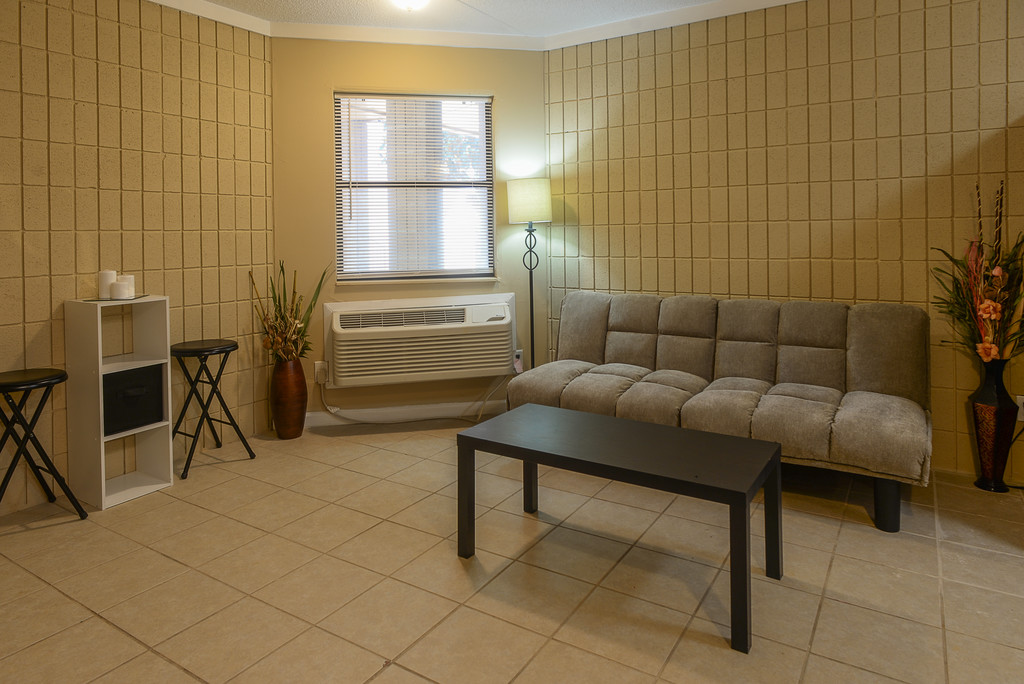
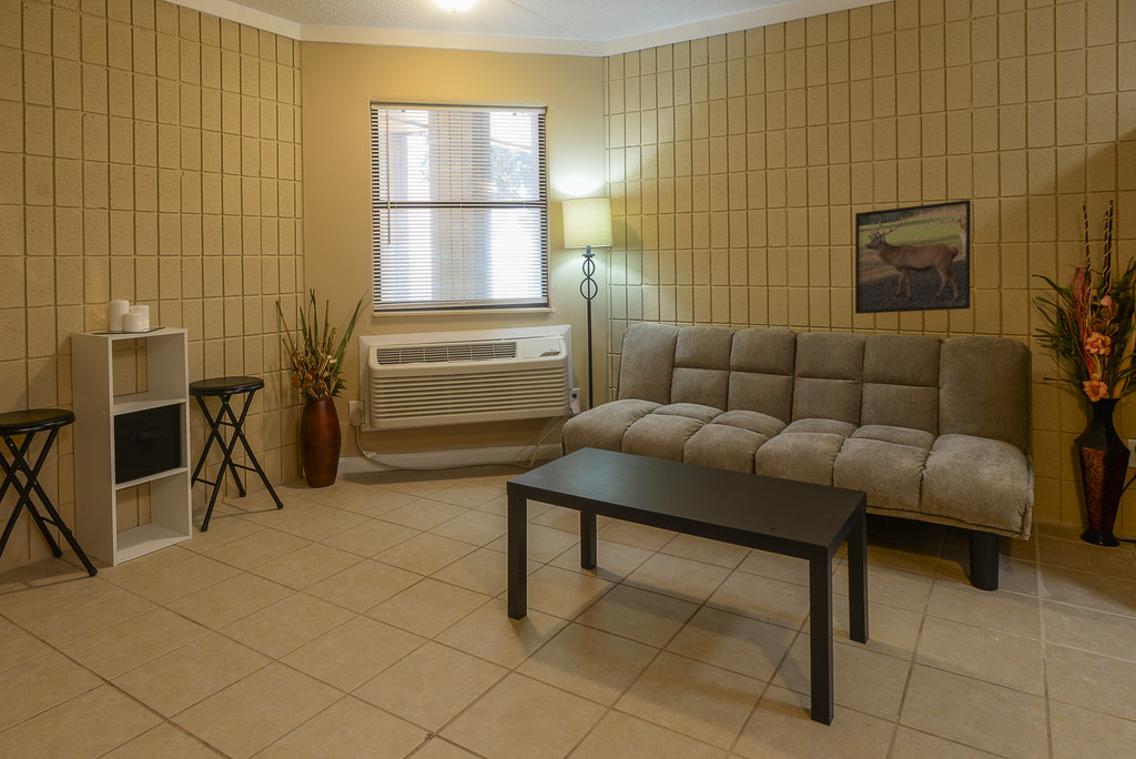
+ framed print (910, 259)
